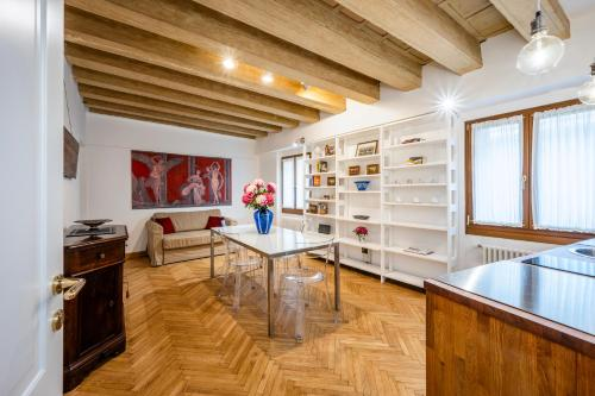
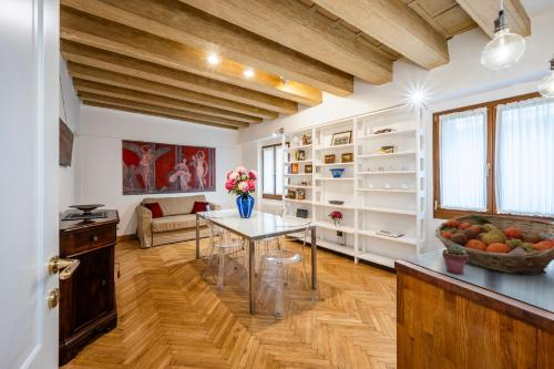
+ potted succulent (454, 257)
+ fruit basket (493, 239)
